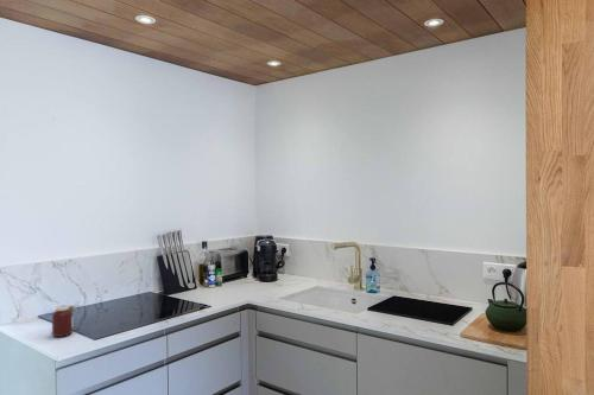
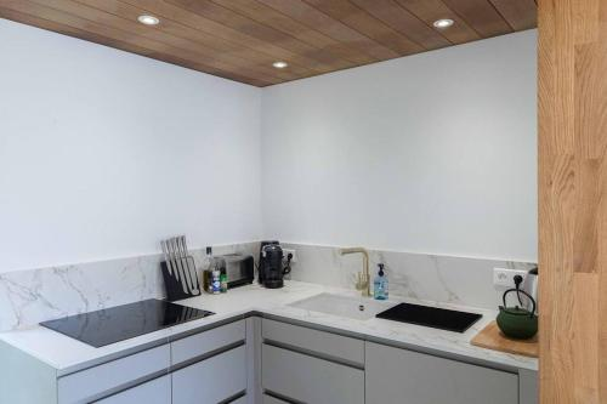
- jar (64, 319)
